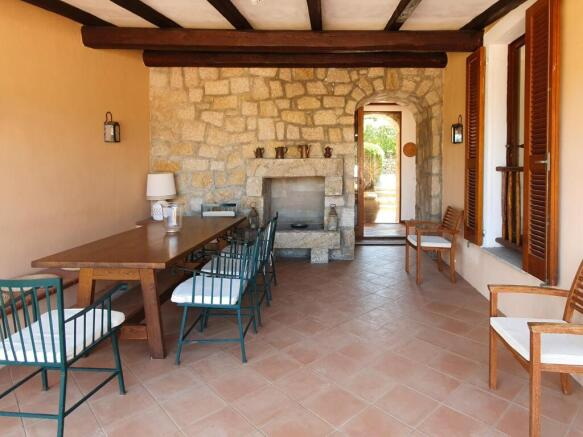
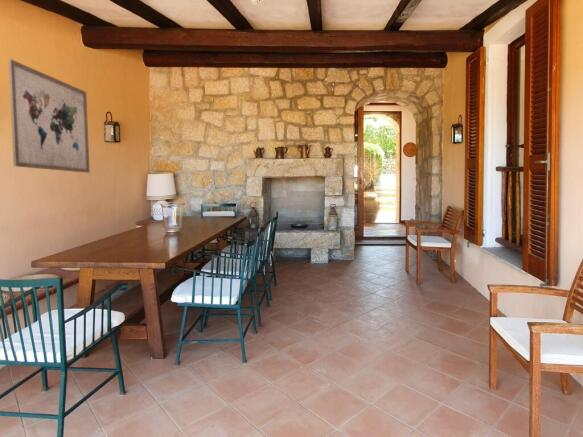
+ wall art (54, 124)
